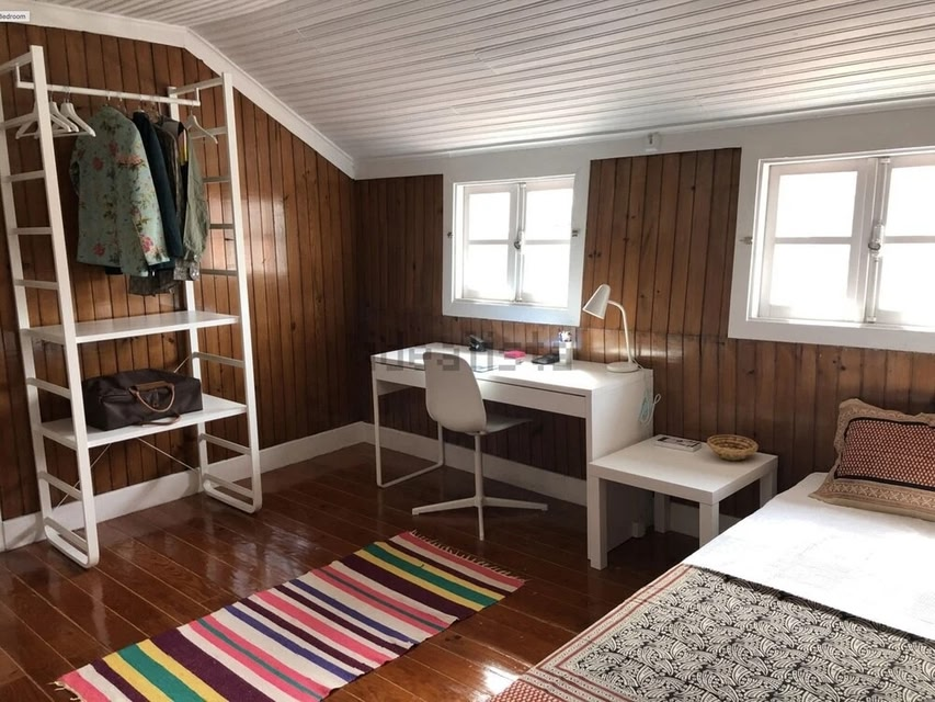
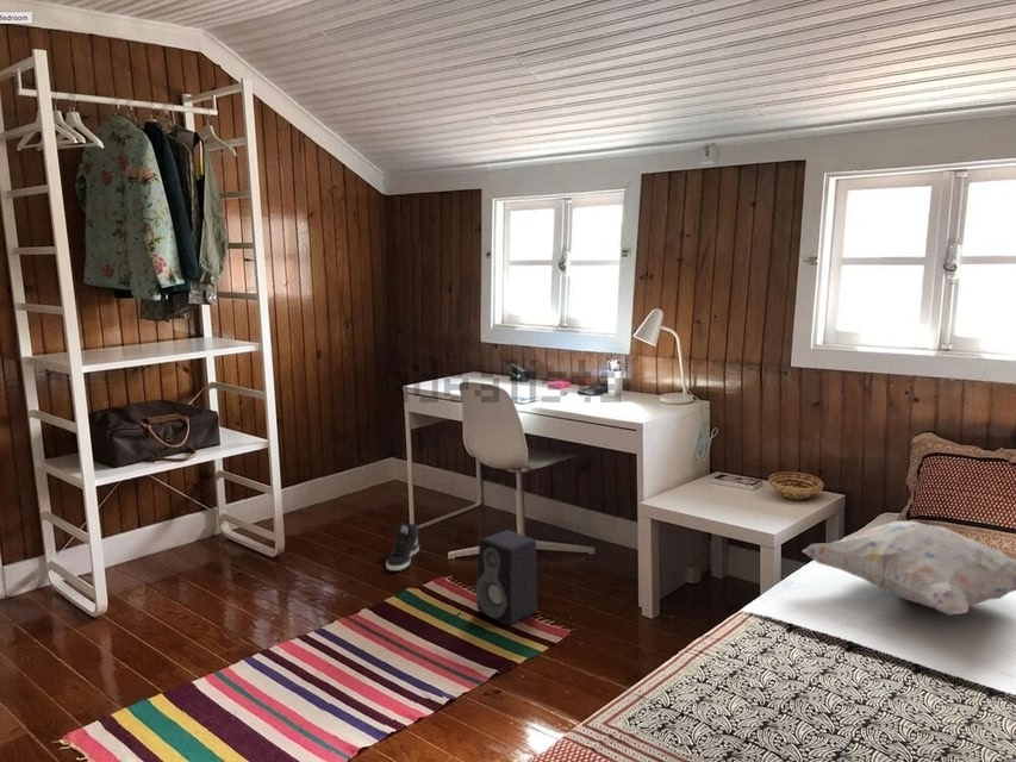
+ speaker (506, 576)
+ decorative pillow (924, 563)
+ sneaker (401, 543)
